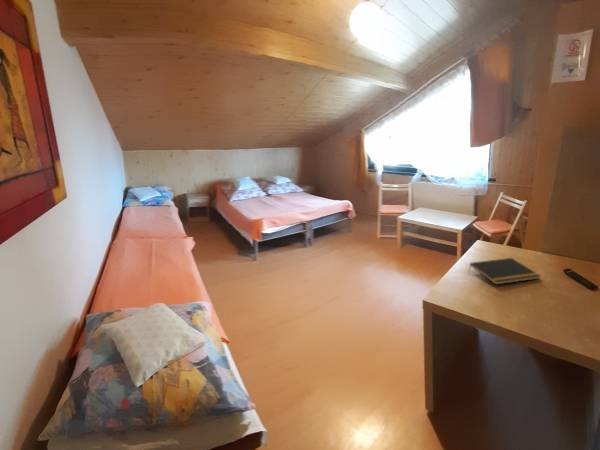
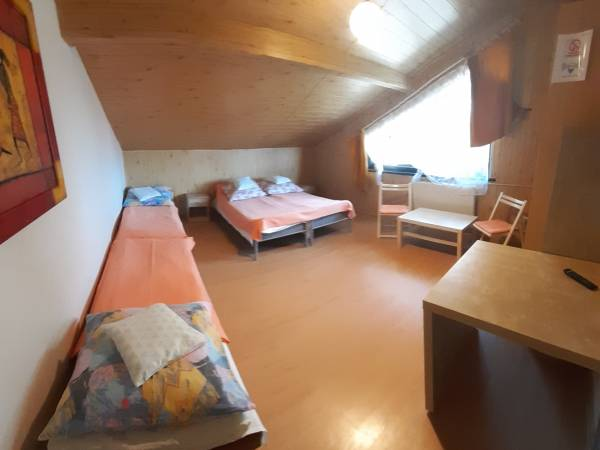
- notepad (504, 270)
